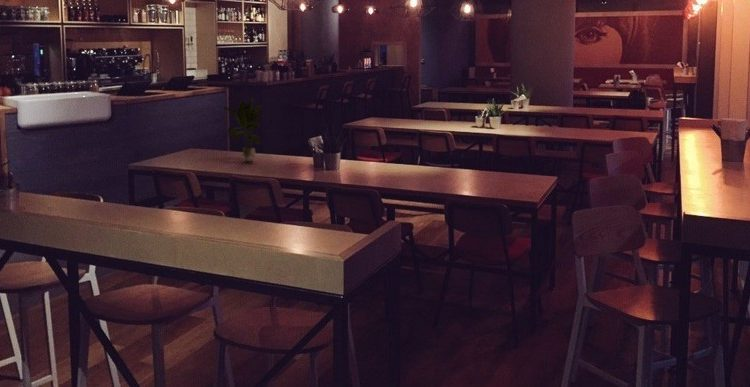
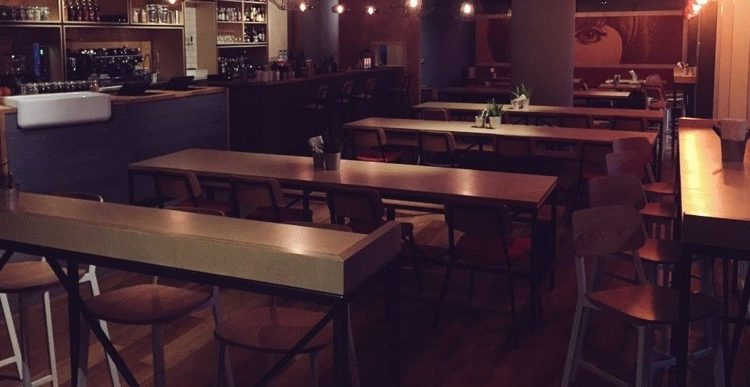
- potted plant (245, 129)
